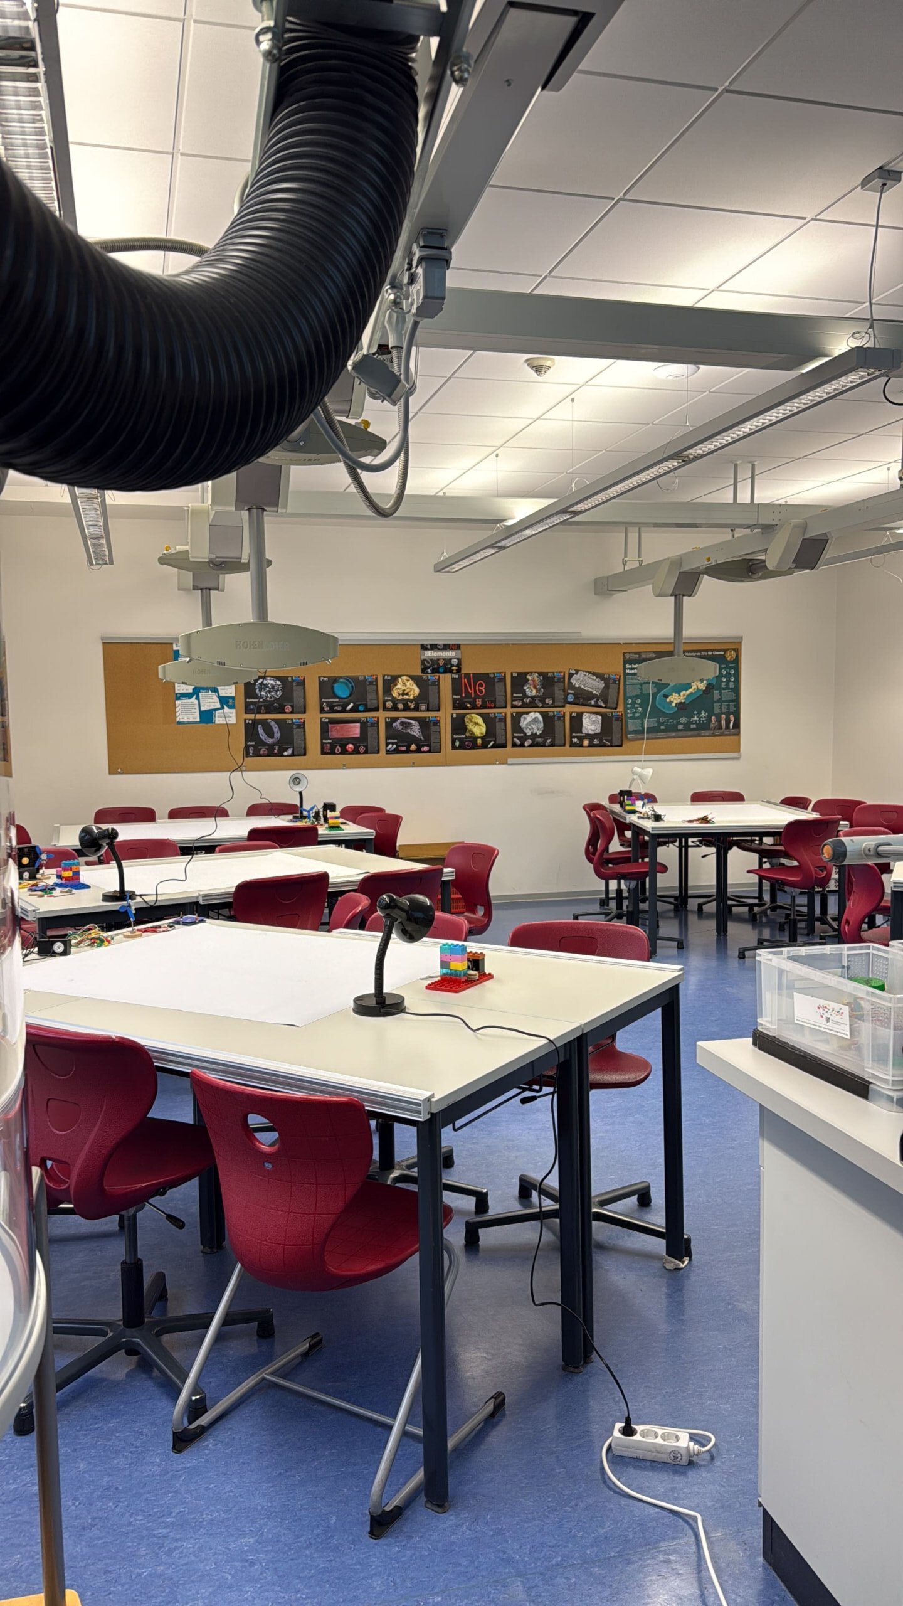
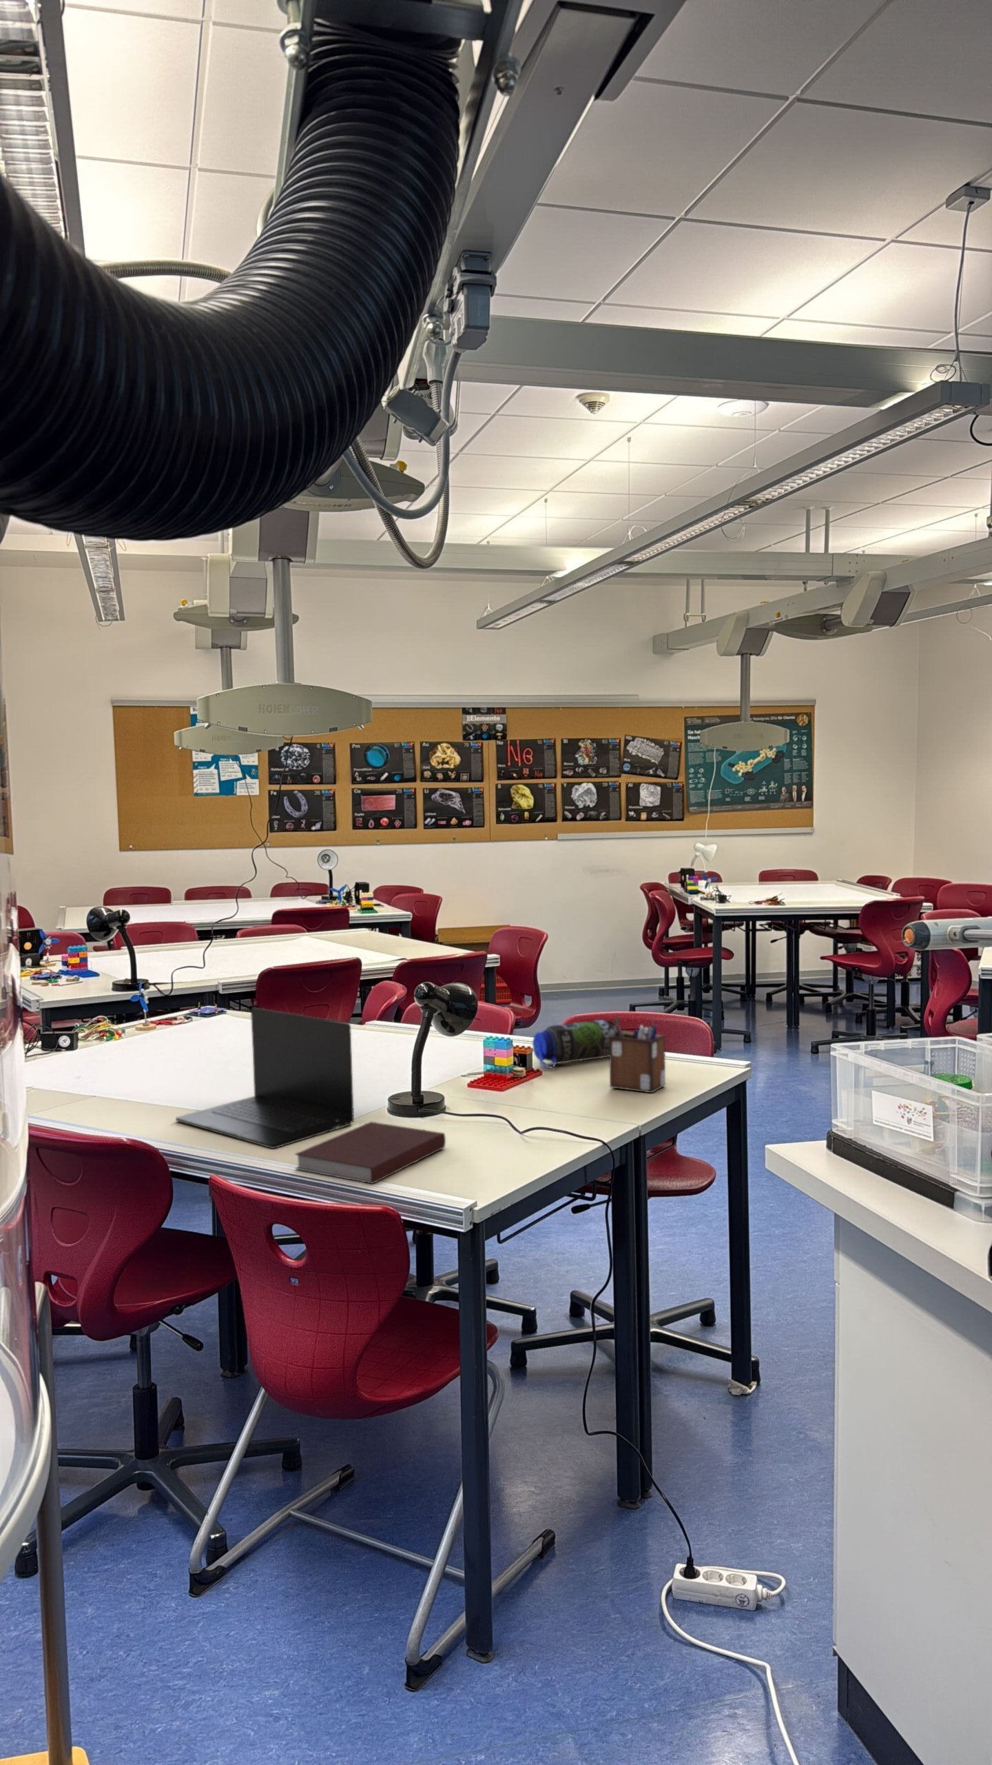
+ desk organizer (637, 1051)
+ laptop (262, 1073)
+ notebook (372, 1150)
+ water bottle (574, 1043)
